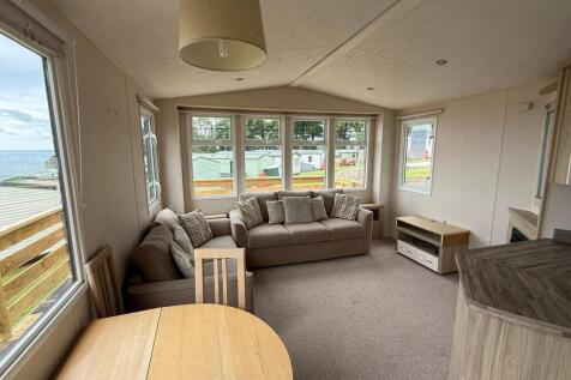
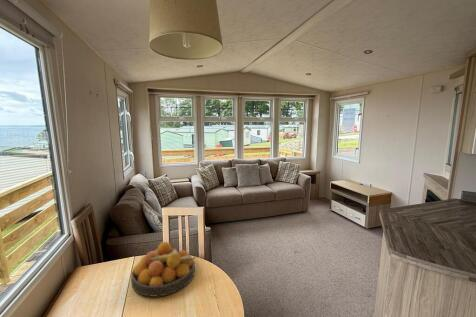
+ fruit bowl (163, 263)
